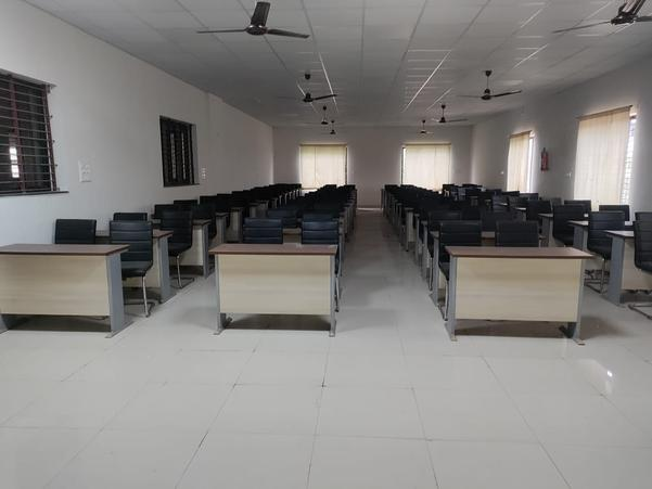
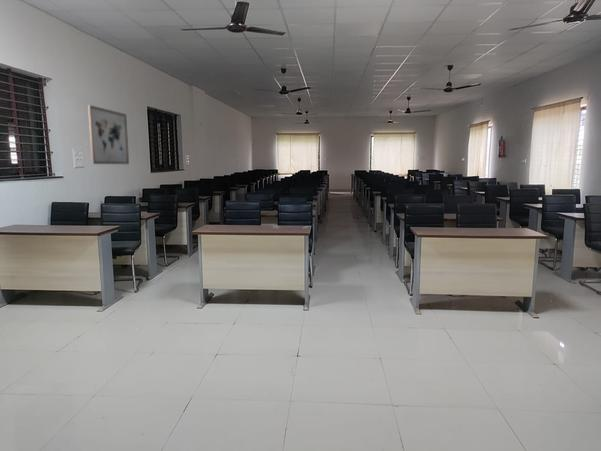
+ wall art (110, 137)
